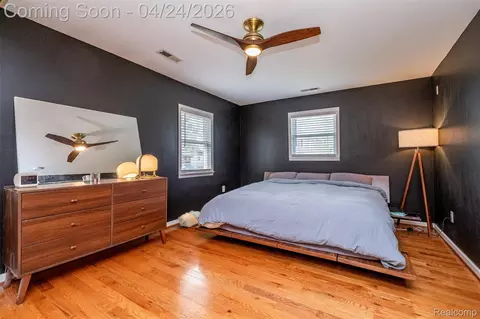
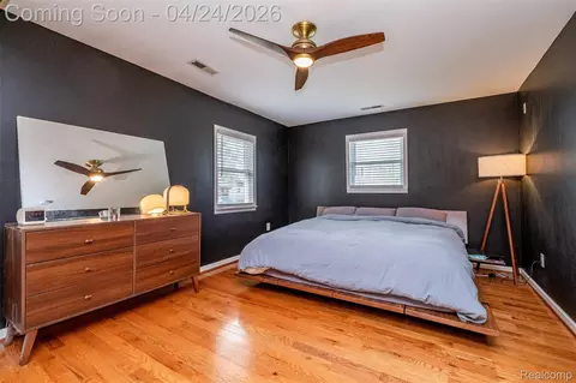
- plush toy (191, 218)
